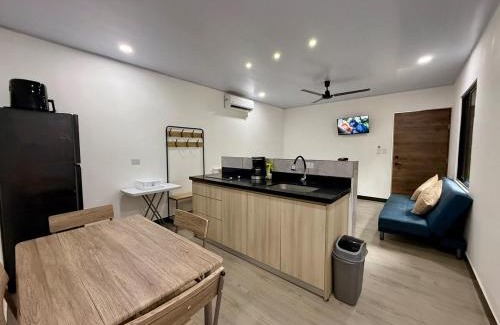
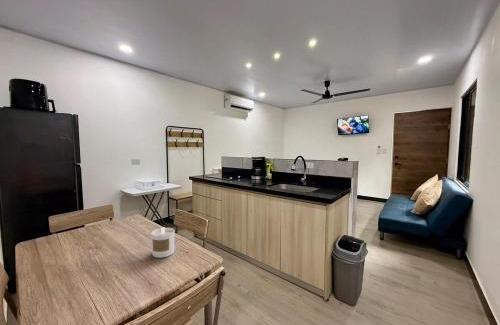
+ candle (163, 240)
